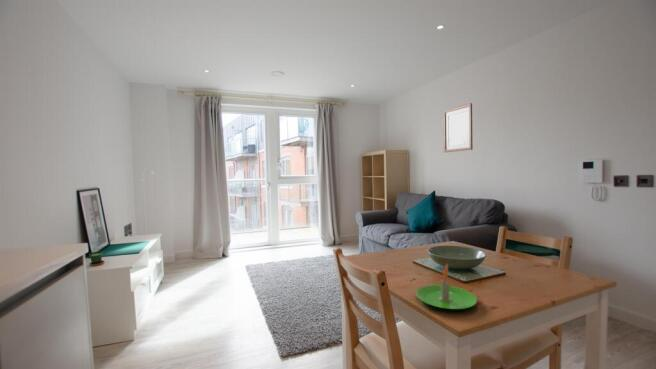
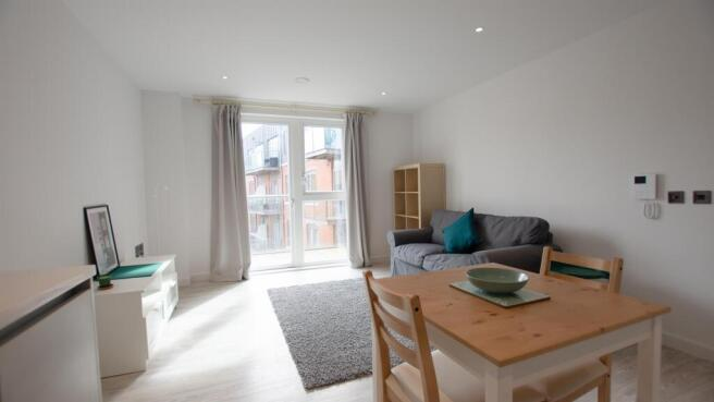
- wall art (457, 129)
- candle (445, 281)
